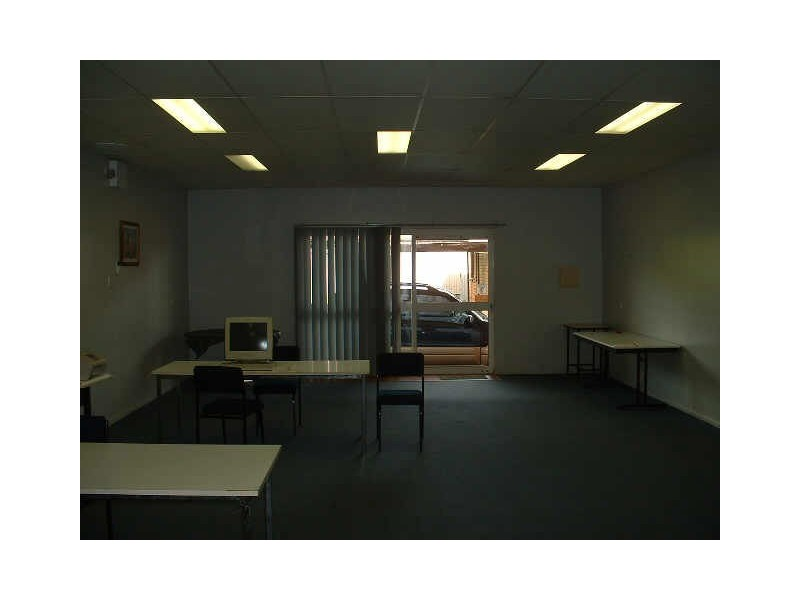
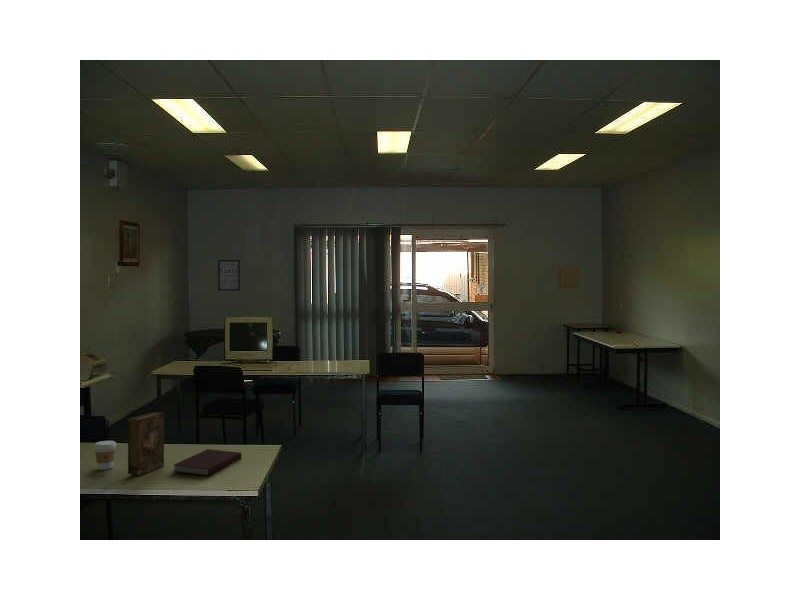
+ notebook (208, 461)
+ book (147, 442)
+ wall art (229, 275)
+ coffee cup (105, 454)
